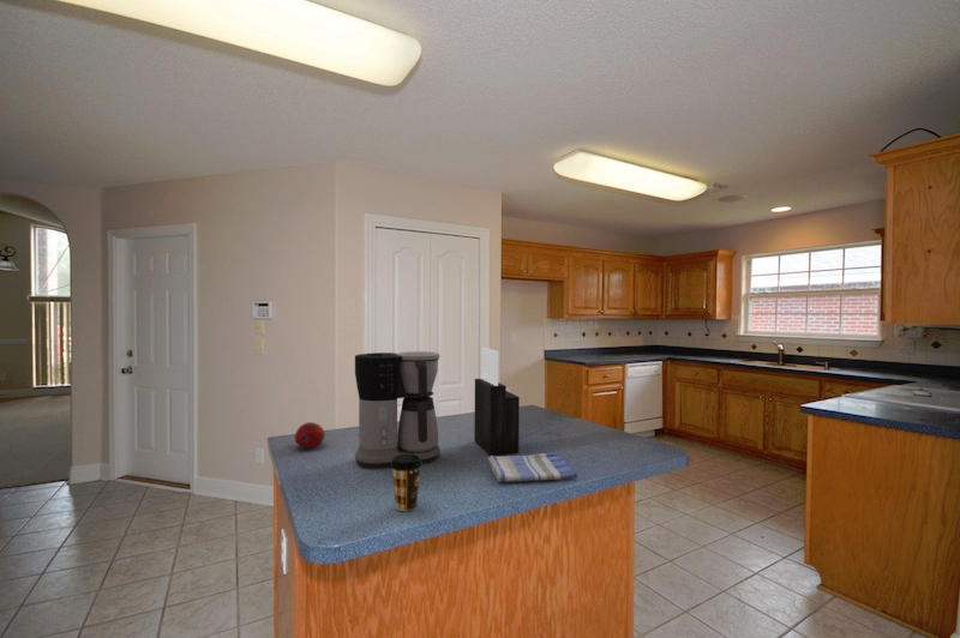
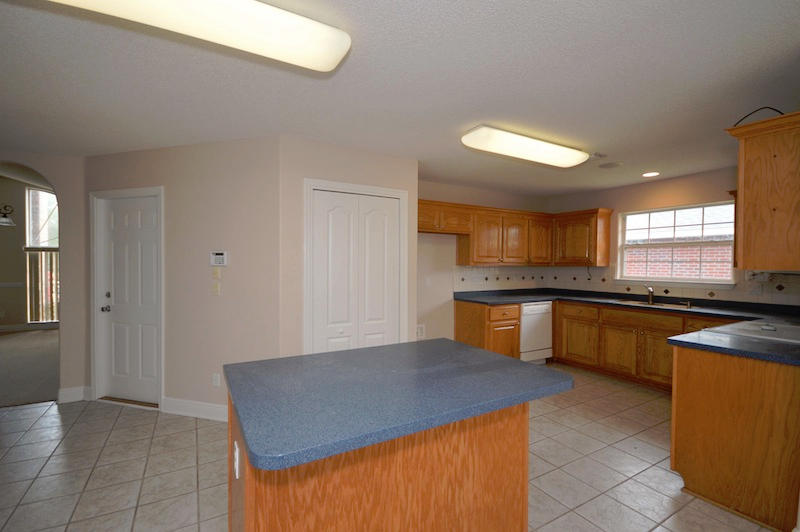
- knife block (498, 397)
- dish towel (529, 467)
- coffee cup (406, 482)
- fruit (310, 434)
- coffee maker (396, 407)
